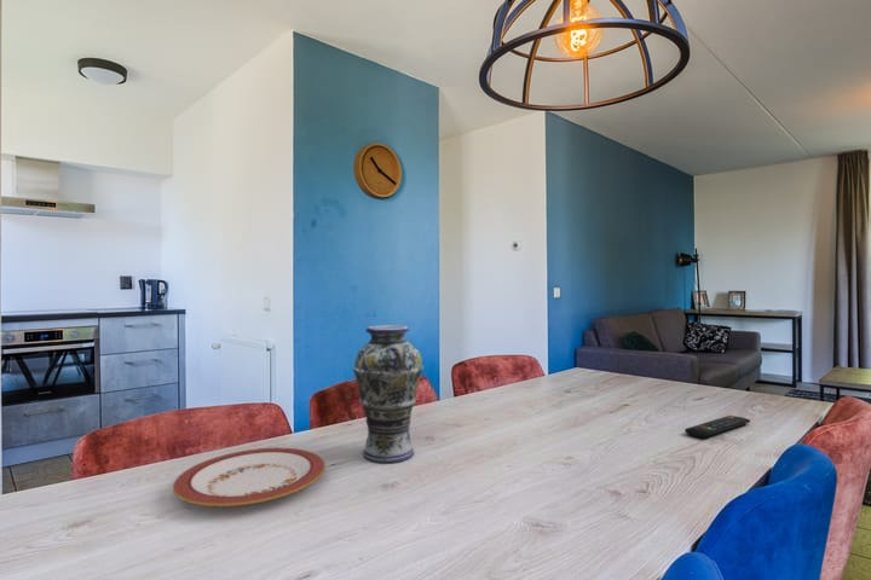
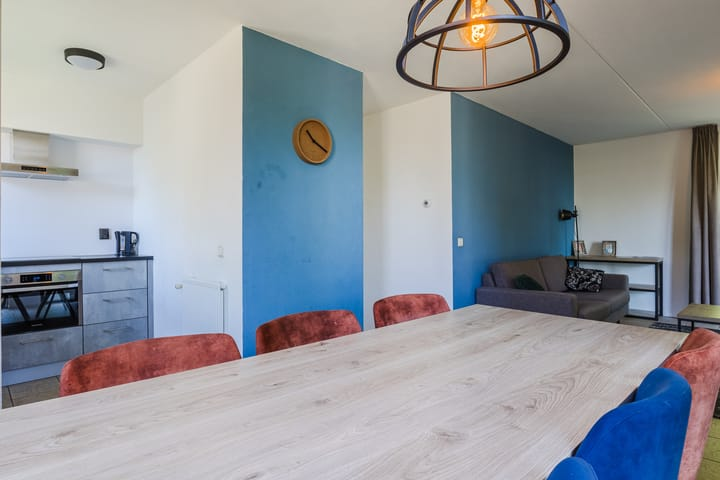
- remote control (719, 425)
- plate (253, 477)
- vase (388, 389)
